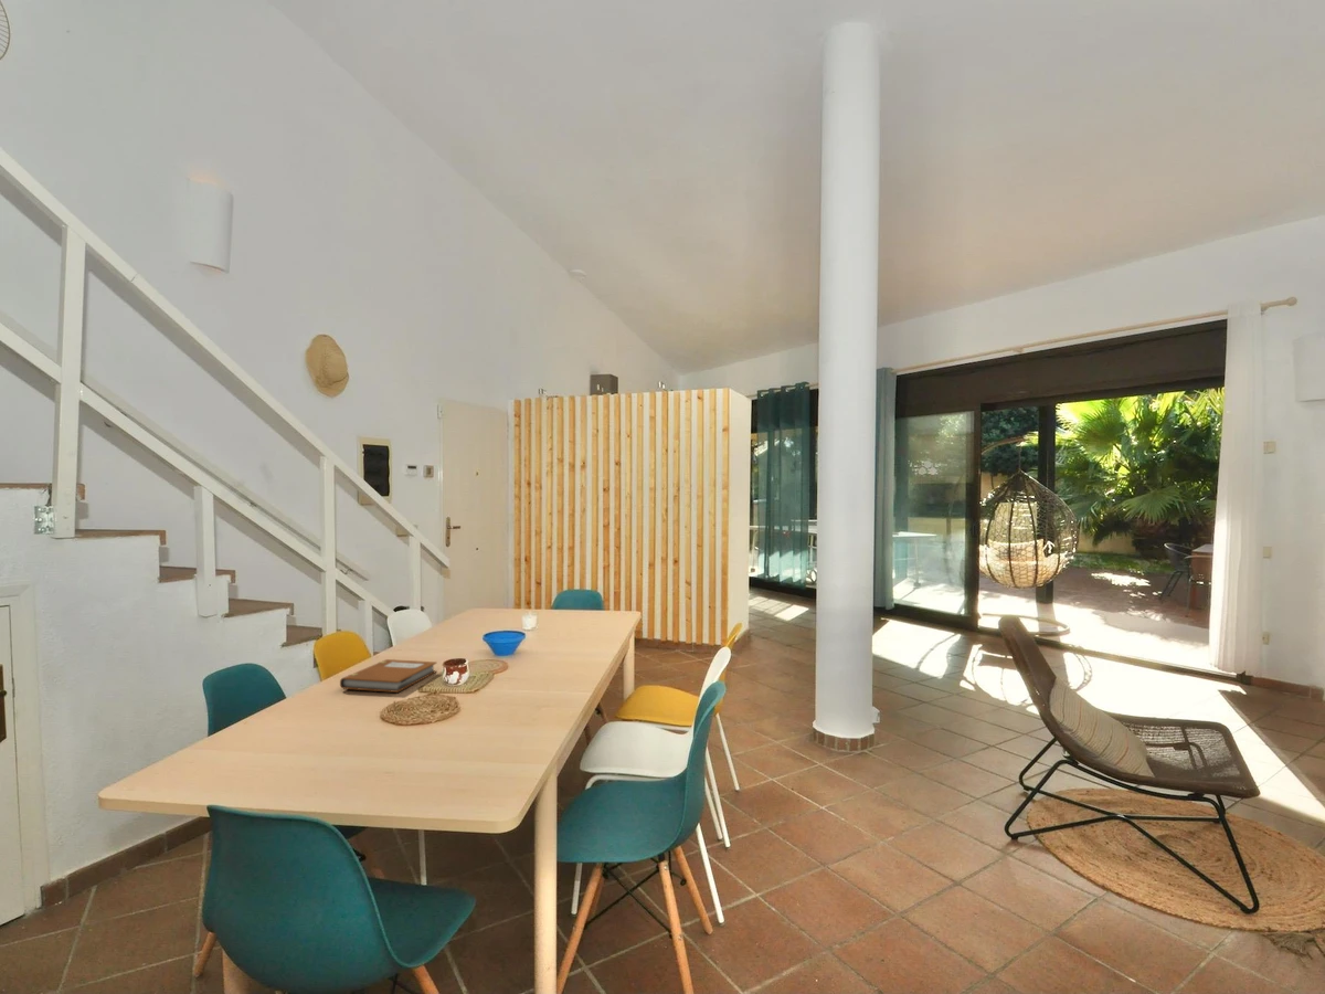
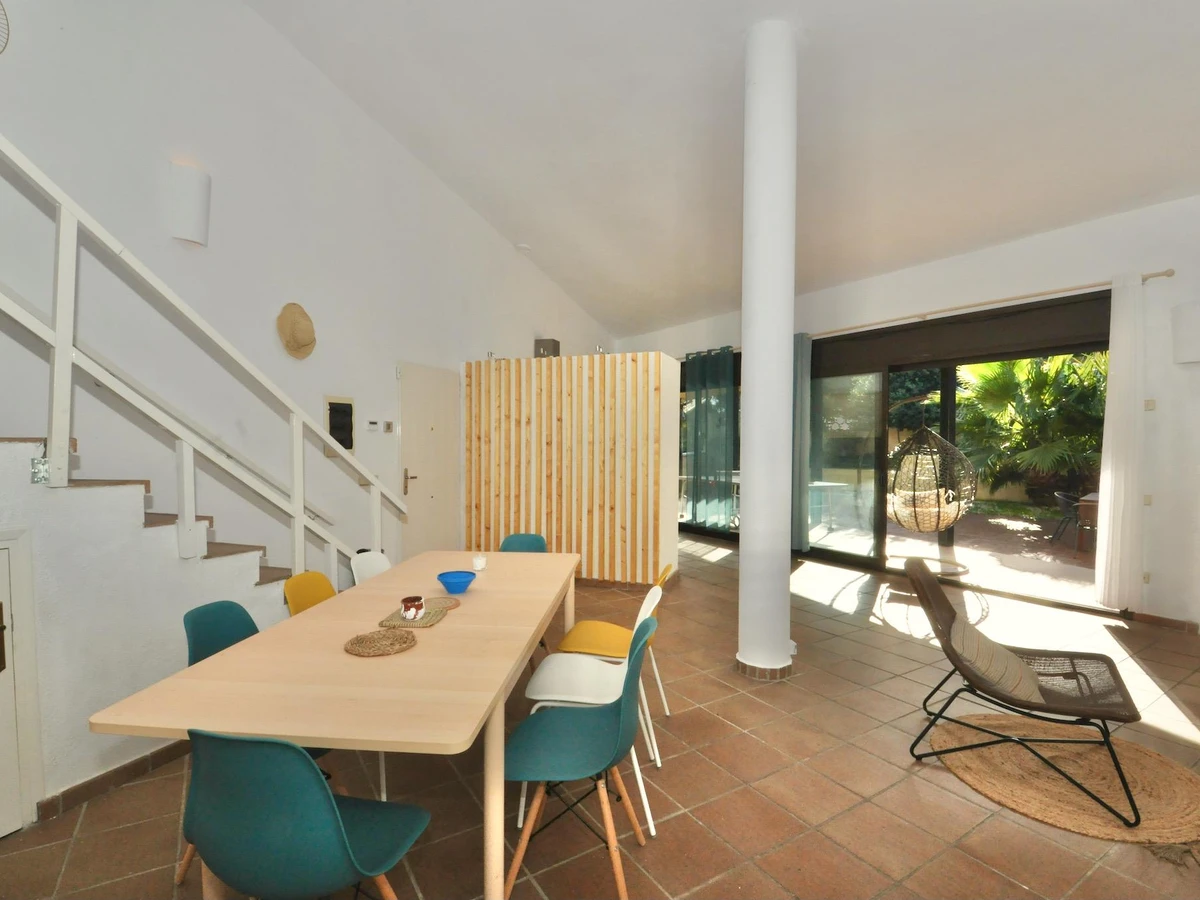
- notebook (391, 674)
